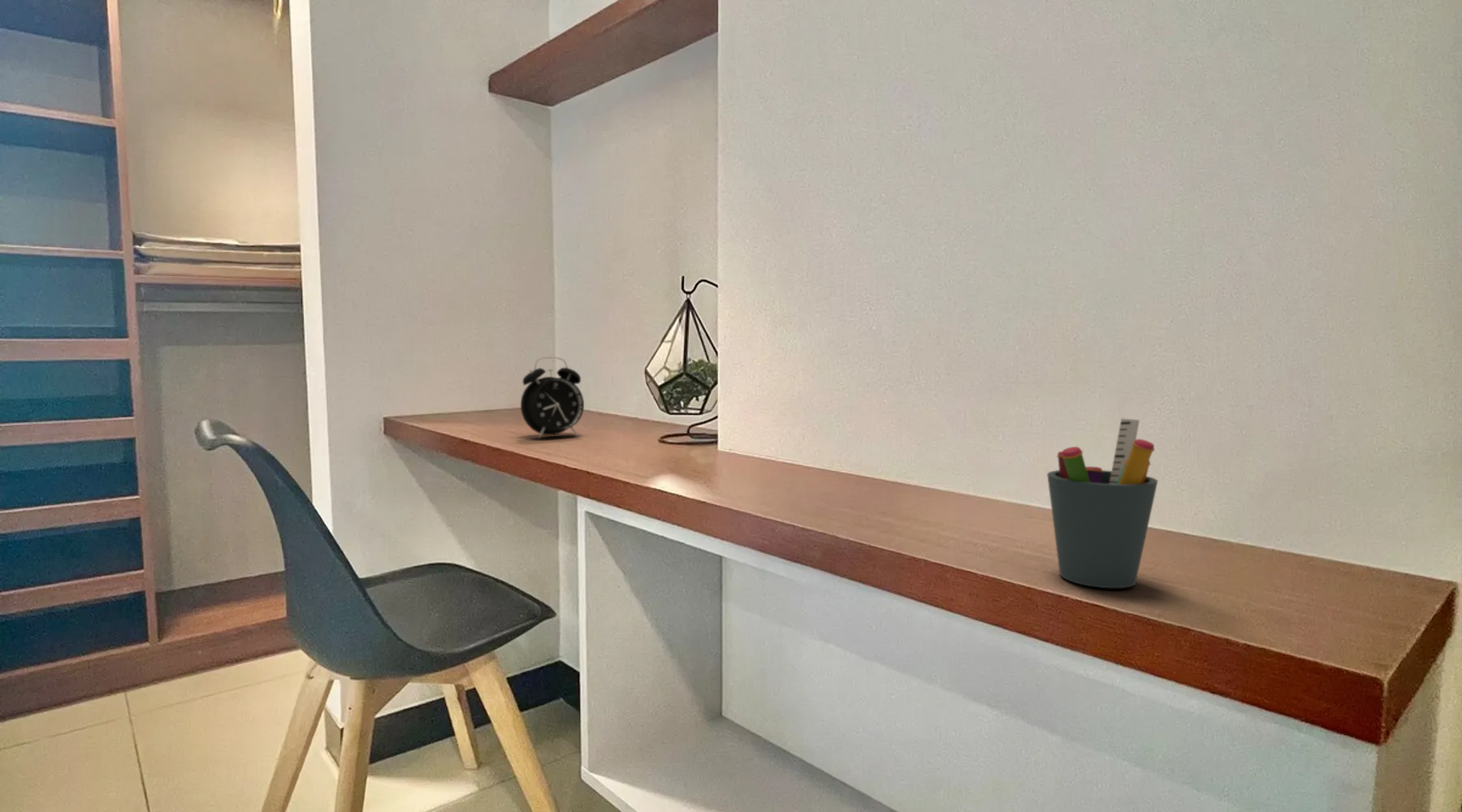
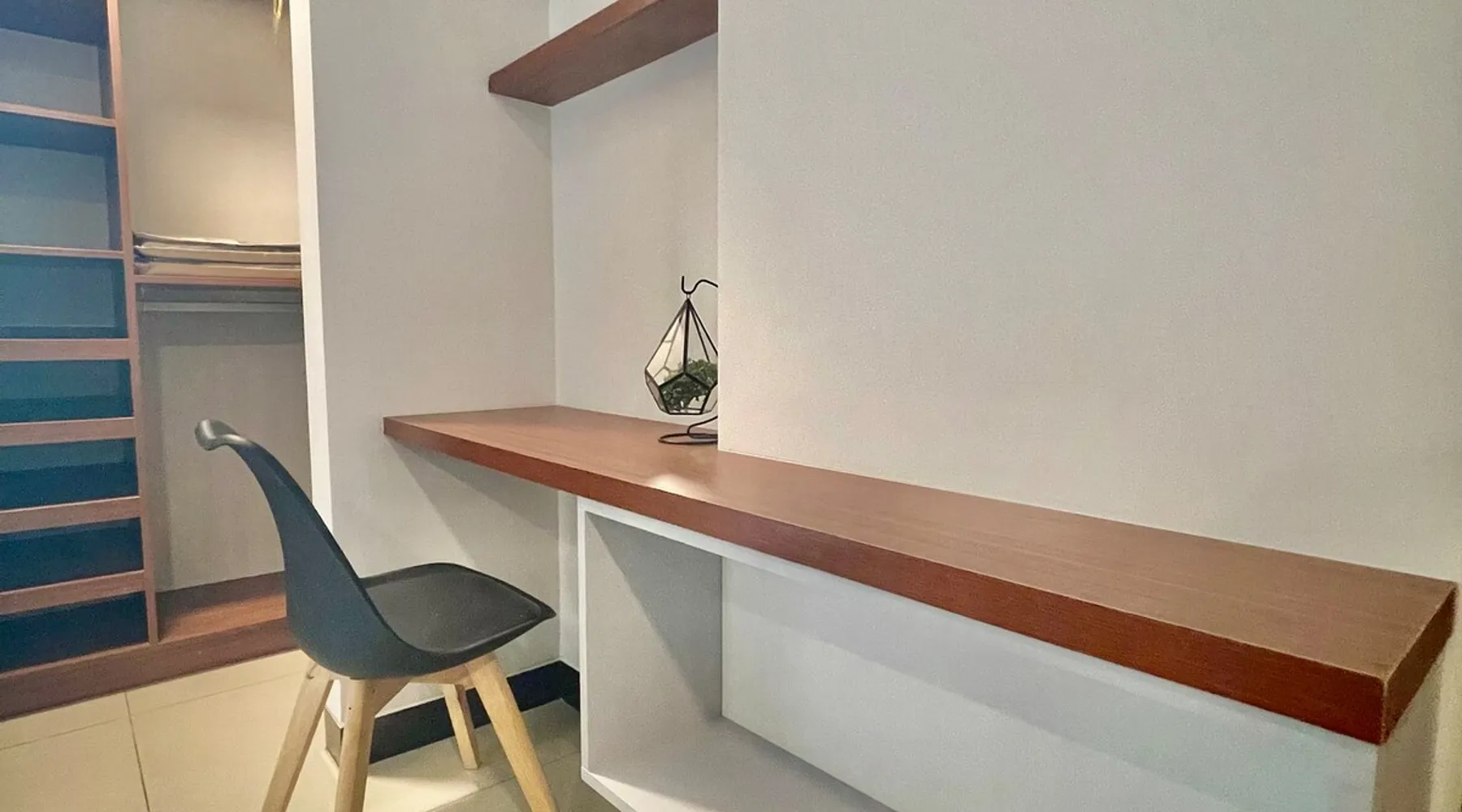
- pen holder (1101, 500)
- alarm clock (553, 396)
